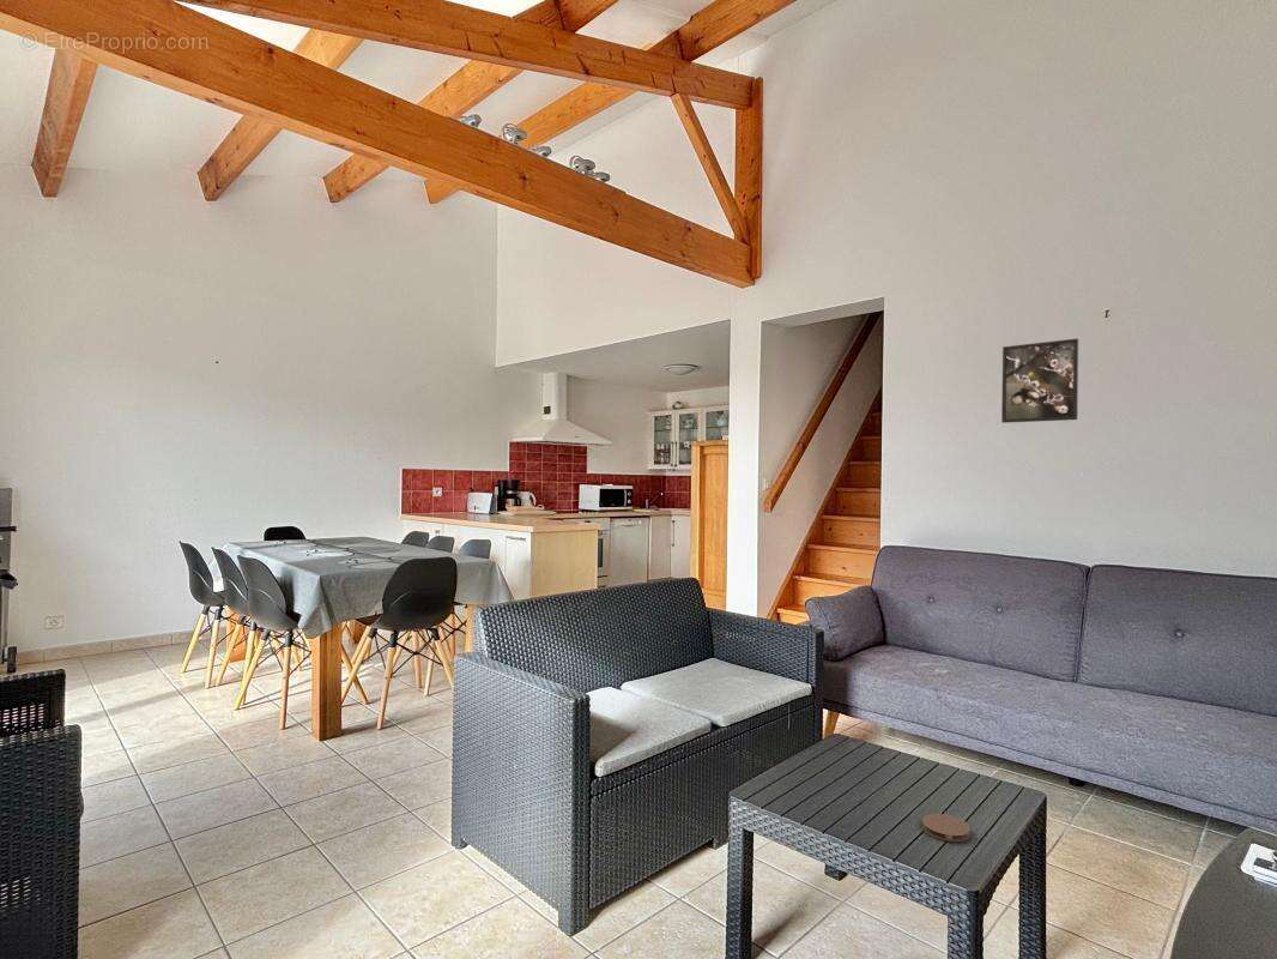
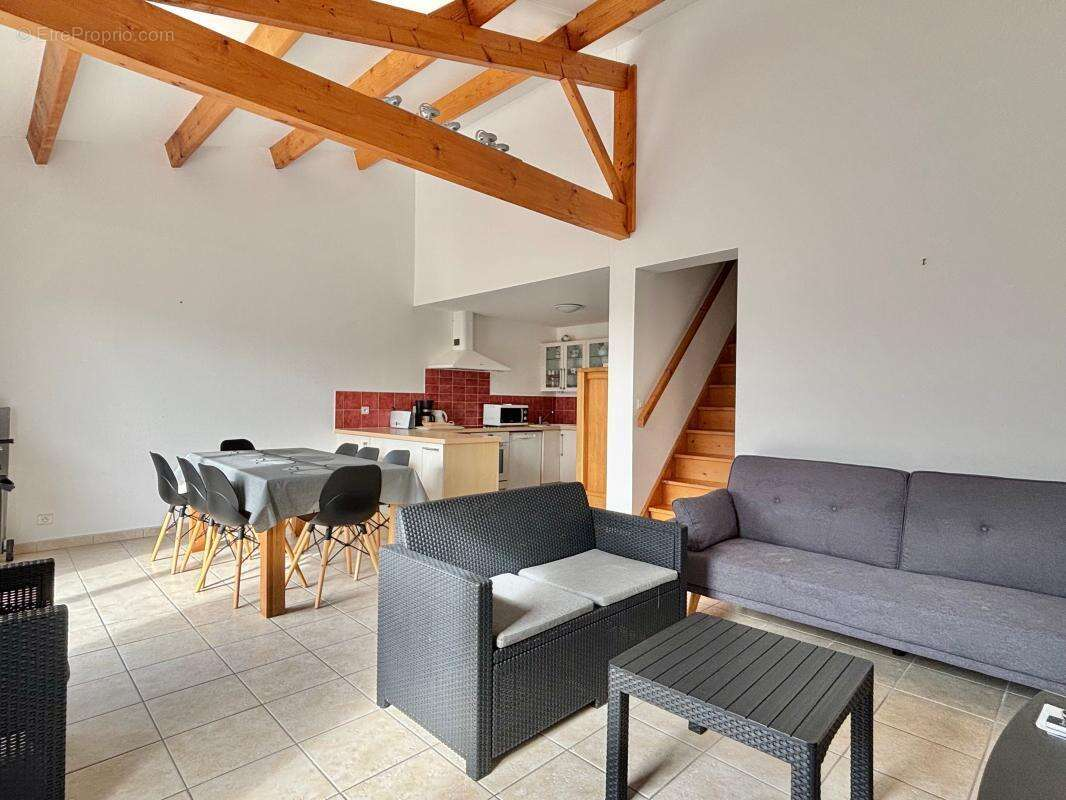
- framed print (1039, 381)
- coaster (945, 827)
